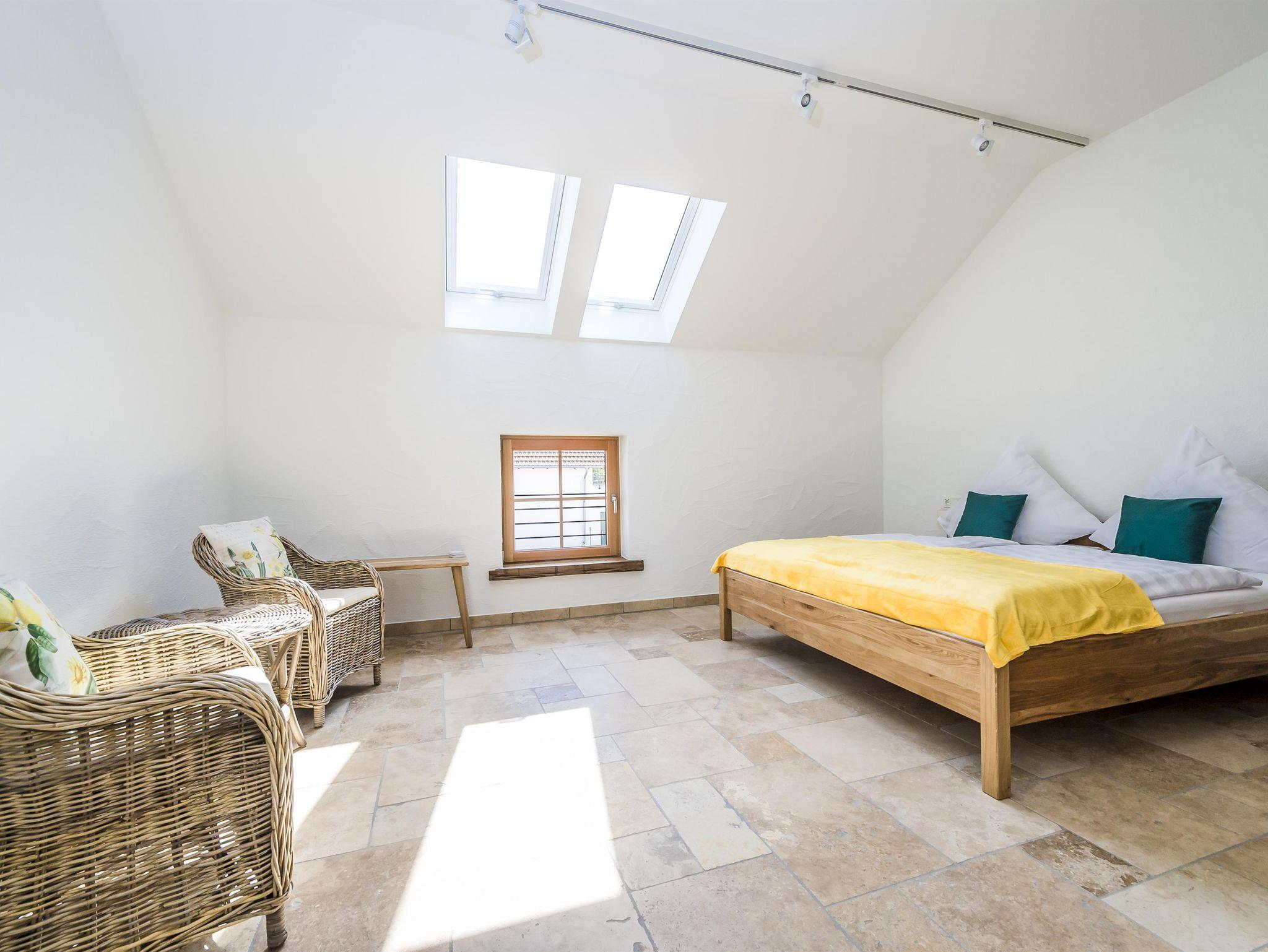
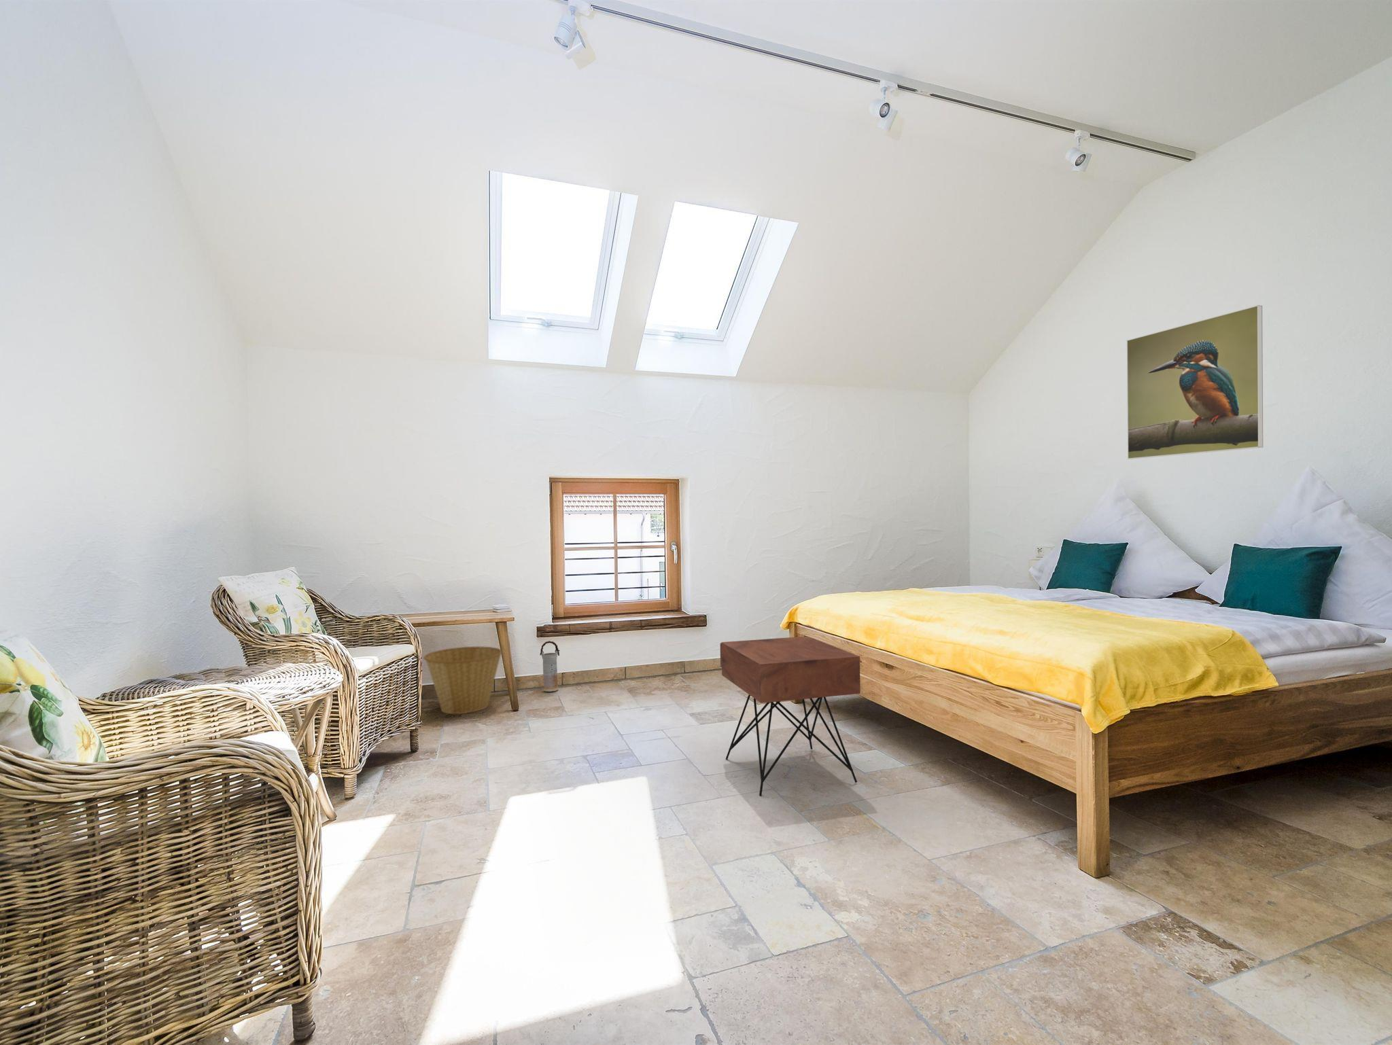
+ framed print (1189, 389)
+ basket (464, 681)
+ nightstand (783, 707)
+ vase (550, 665)
